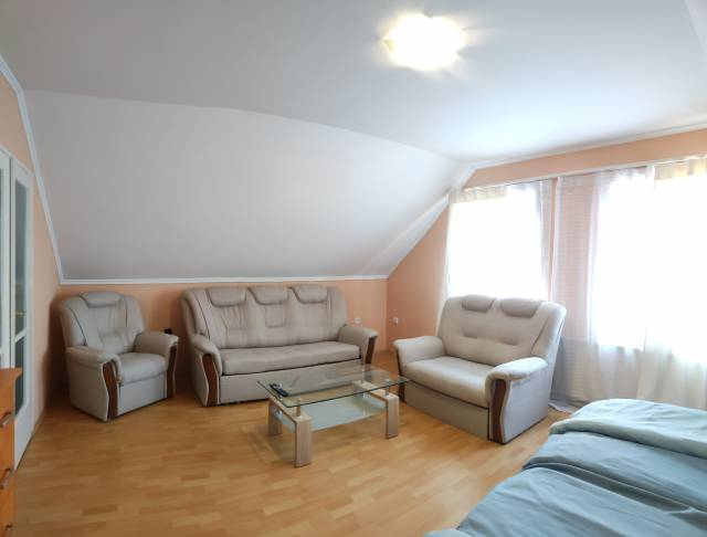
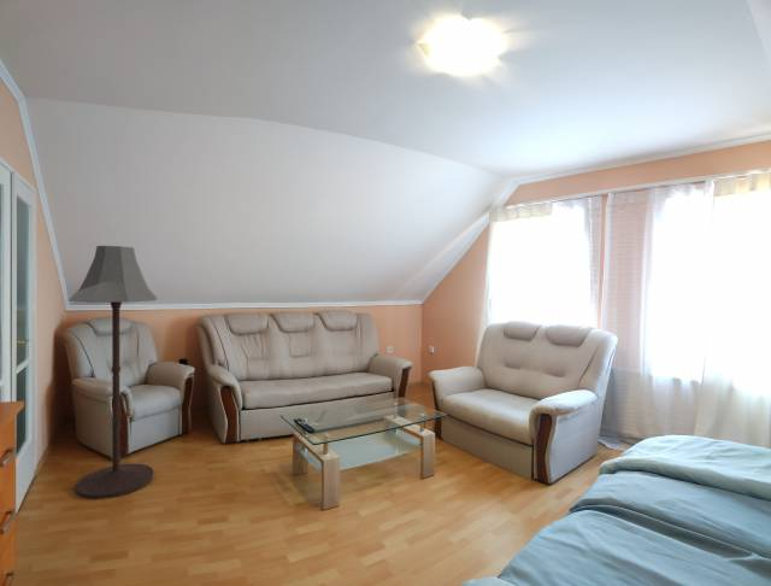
+ floor lamp (116, 365)
